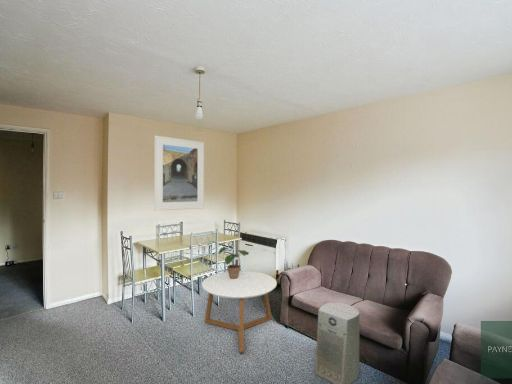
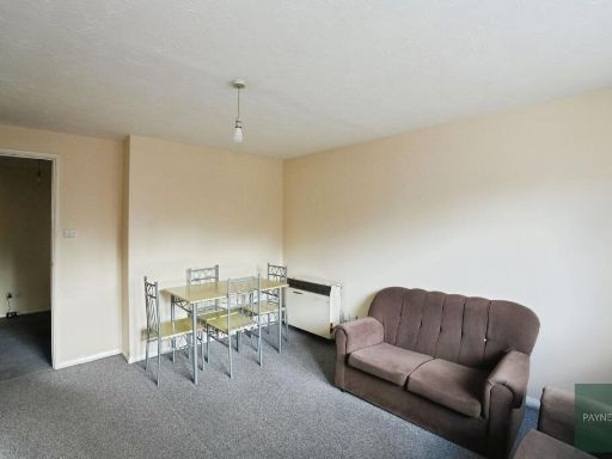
- fan (339, 340)
- potted plant (235, 262)
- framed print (180, 174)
- coffee table (239, 306)
